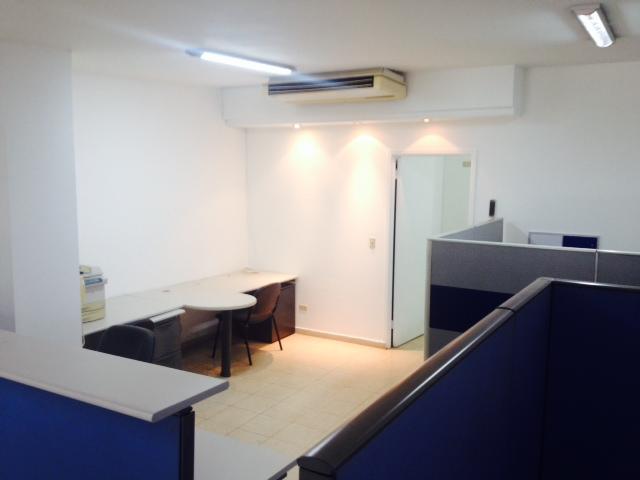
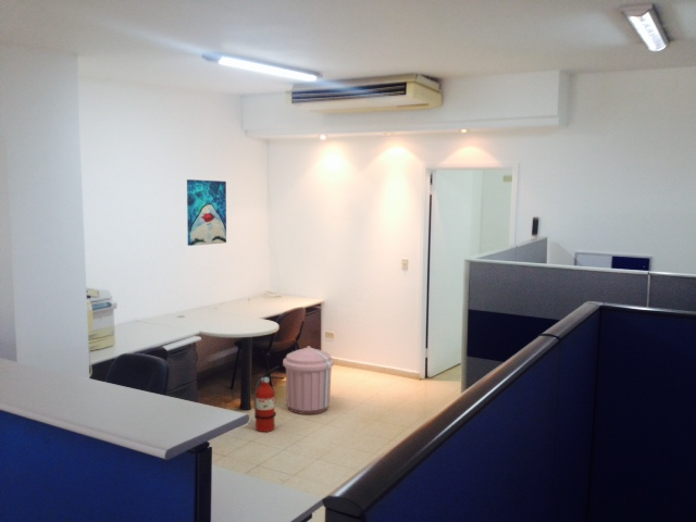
+ fire extinguisher (269, 397)
+ trash can (308, 376)
+ wall art (207, 212)
